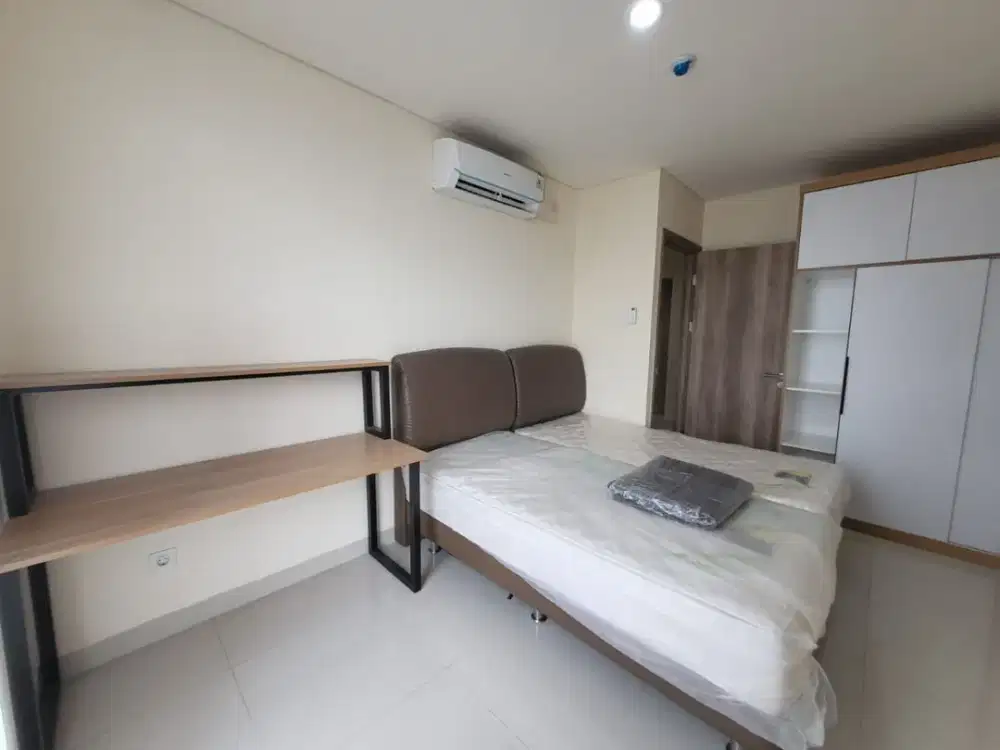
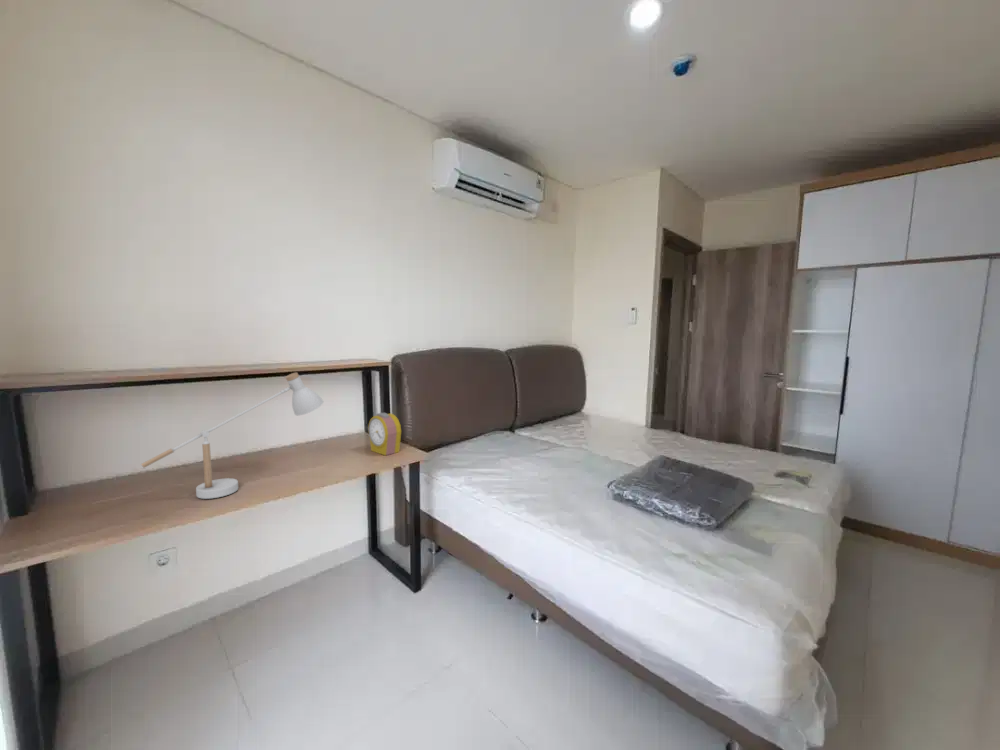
+ desk lamp (238, 416)
+ alarm clock (384, 432)
